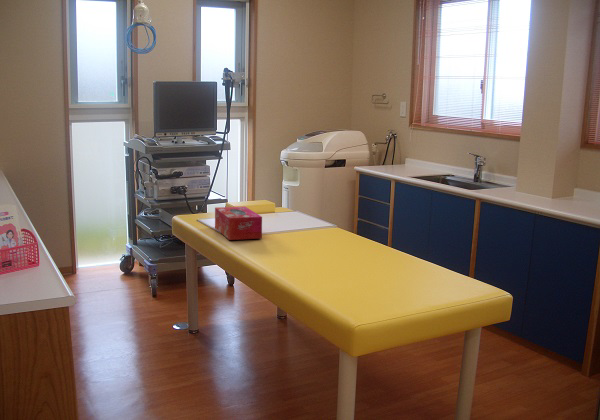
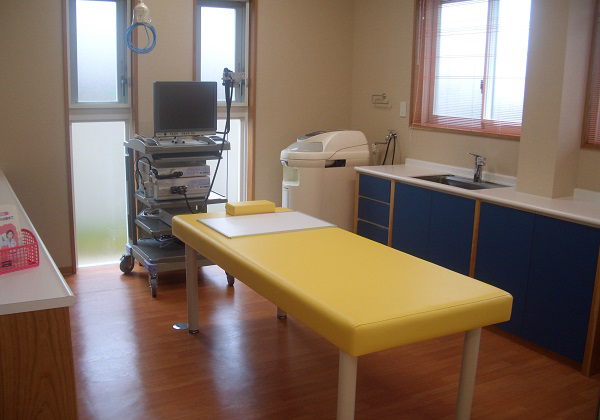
- tissue box (237, 222)
